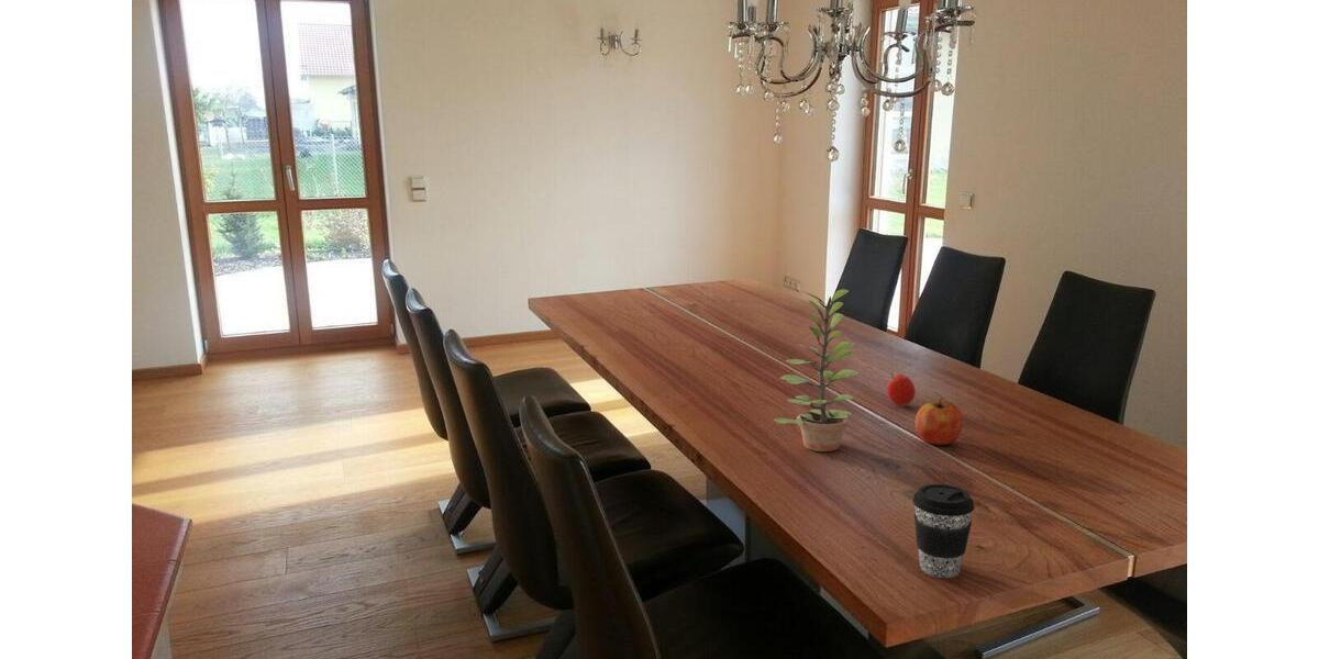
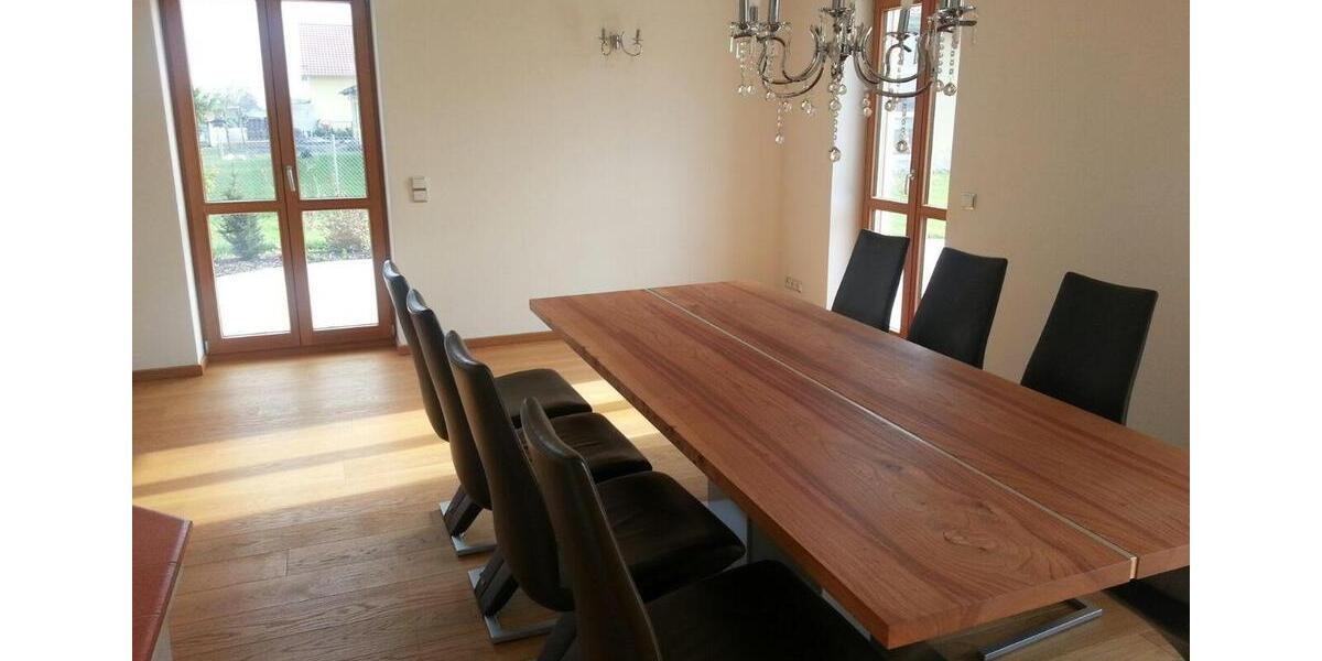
- plant (817, 369)
- coffee cup (941, 530)
- fruit (900, 389)
- fruit (939, 420)
